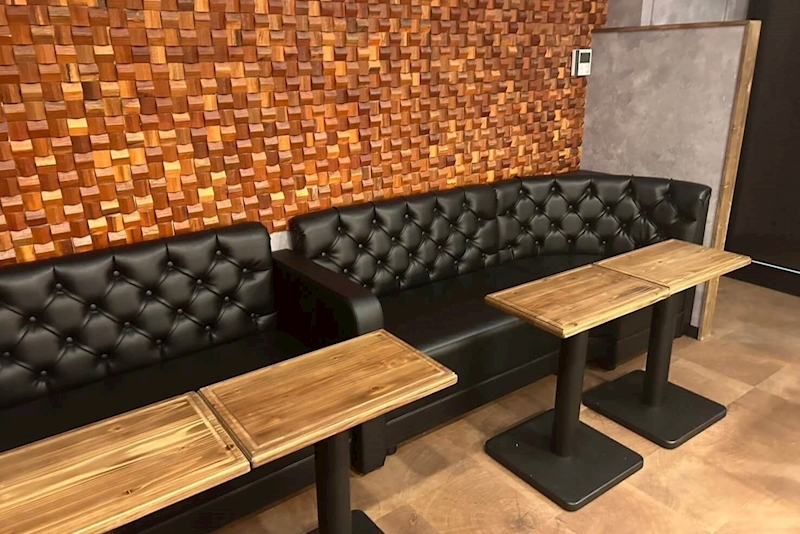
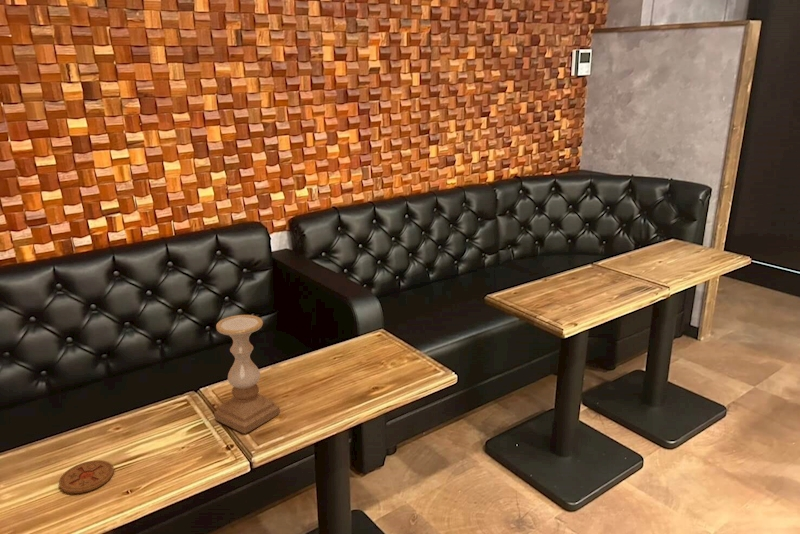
+ candle holder (243, 370)
+ coaster (86, 476)
